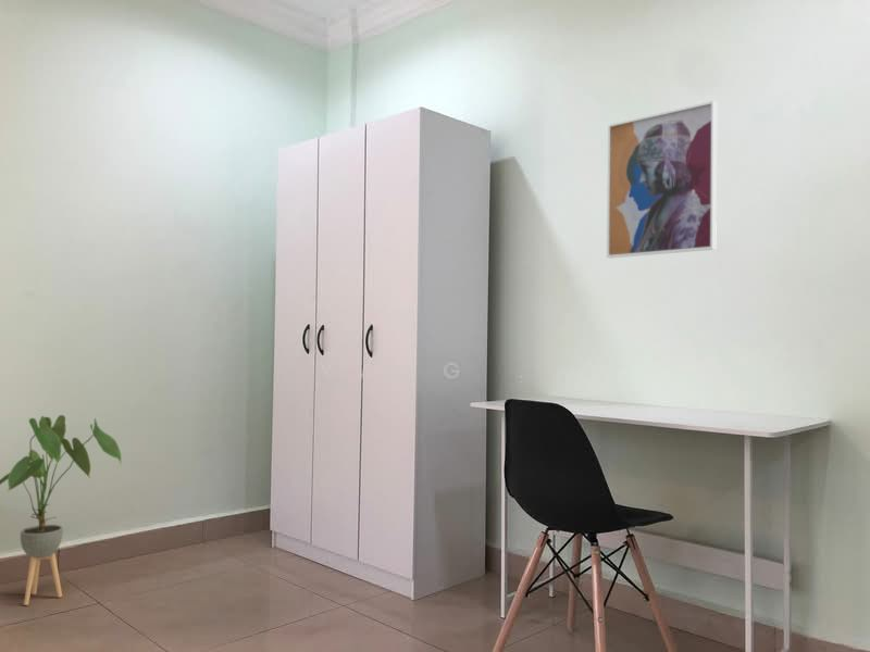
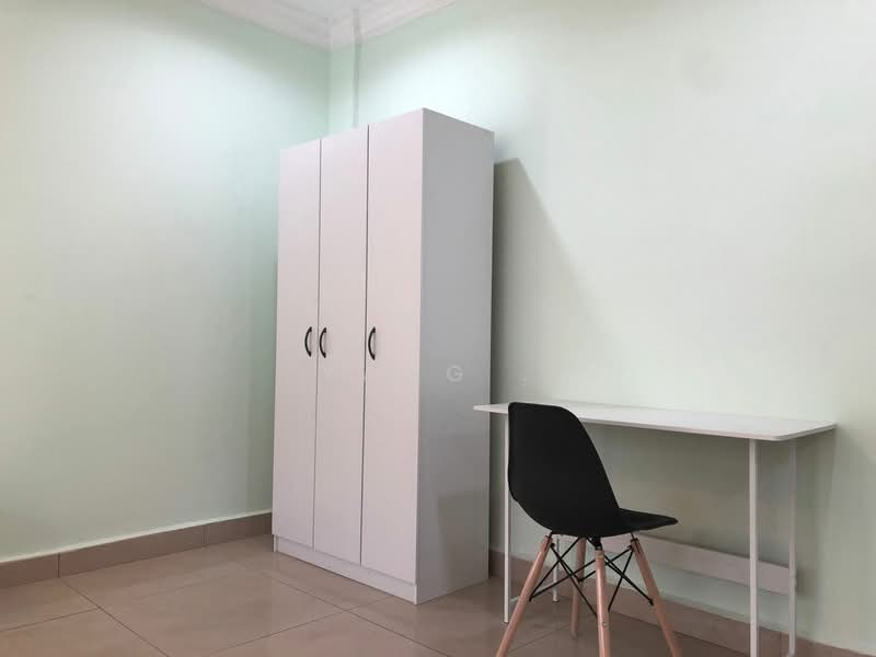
- wall art (659, 184)
- house plant (48, 504)
